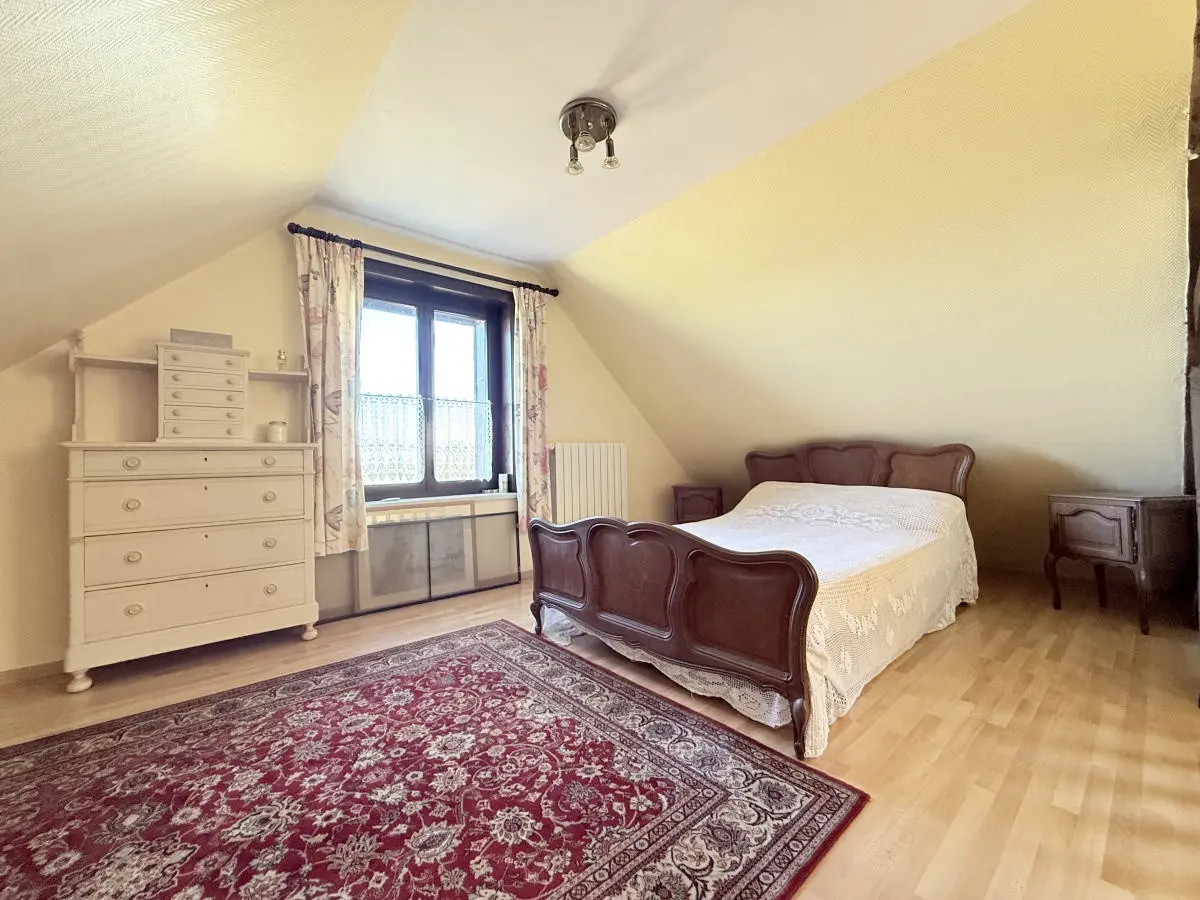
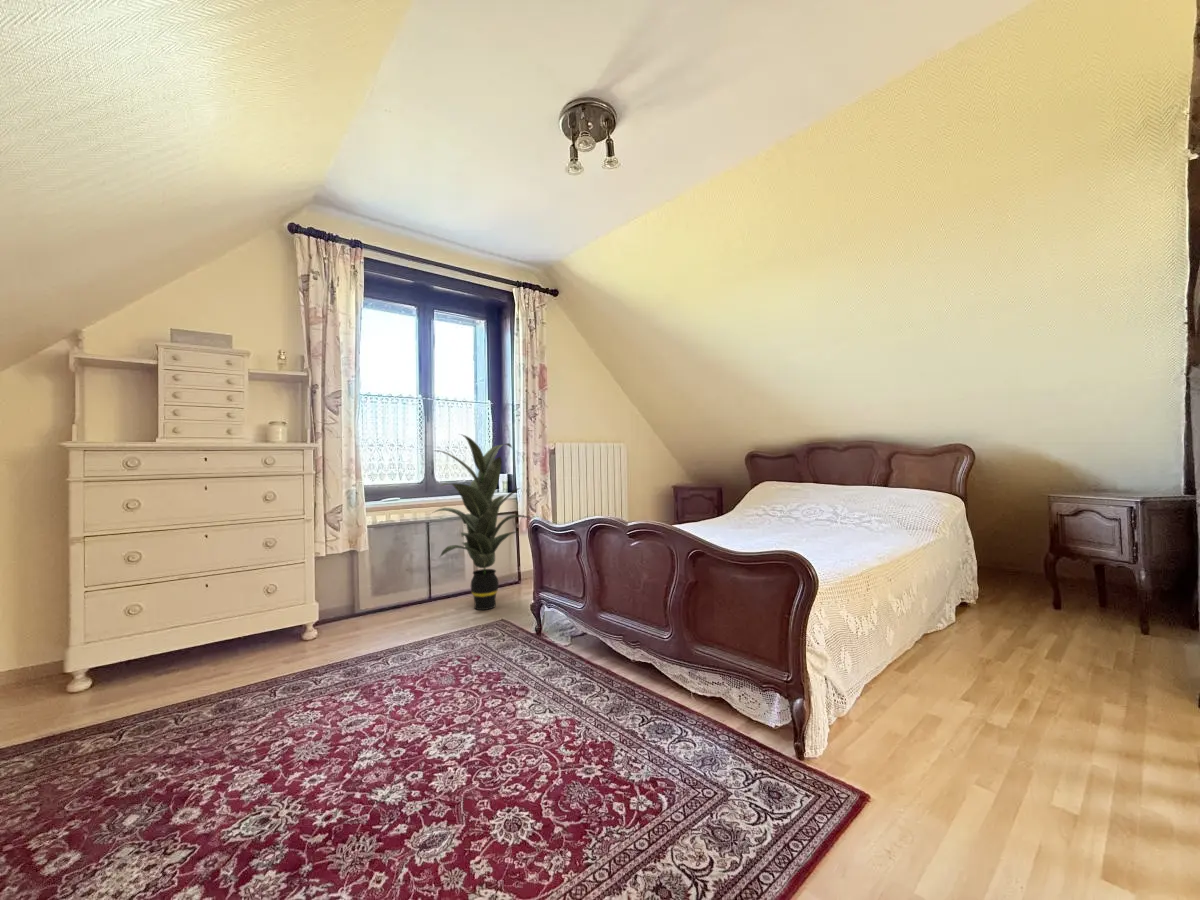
+ indoor plant (476, 520)
